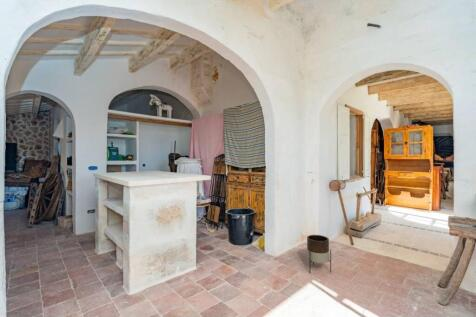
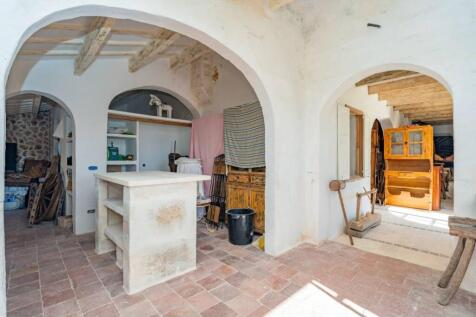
- planter (317, 253)
